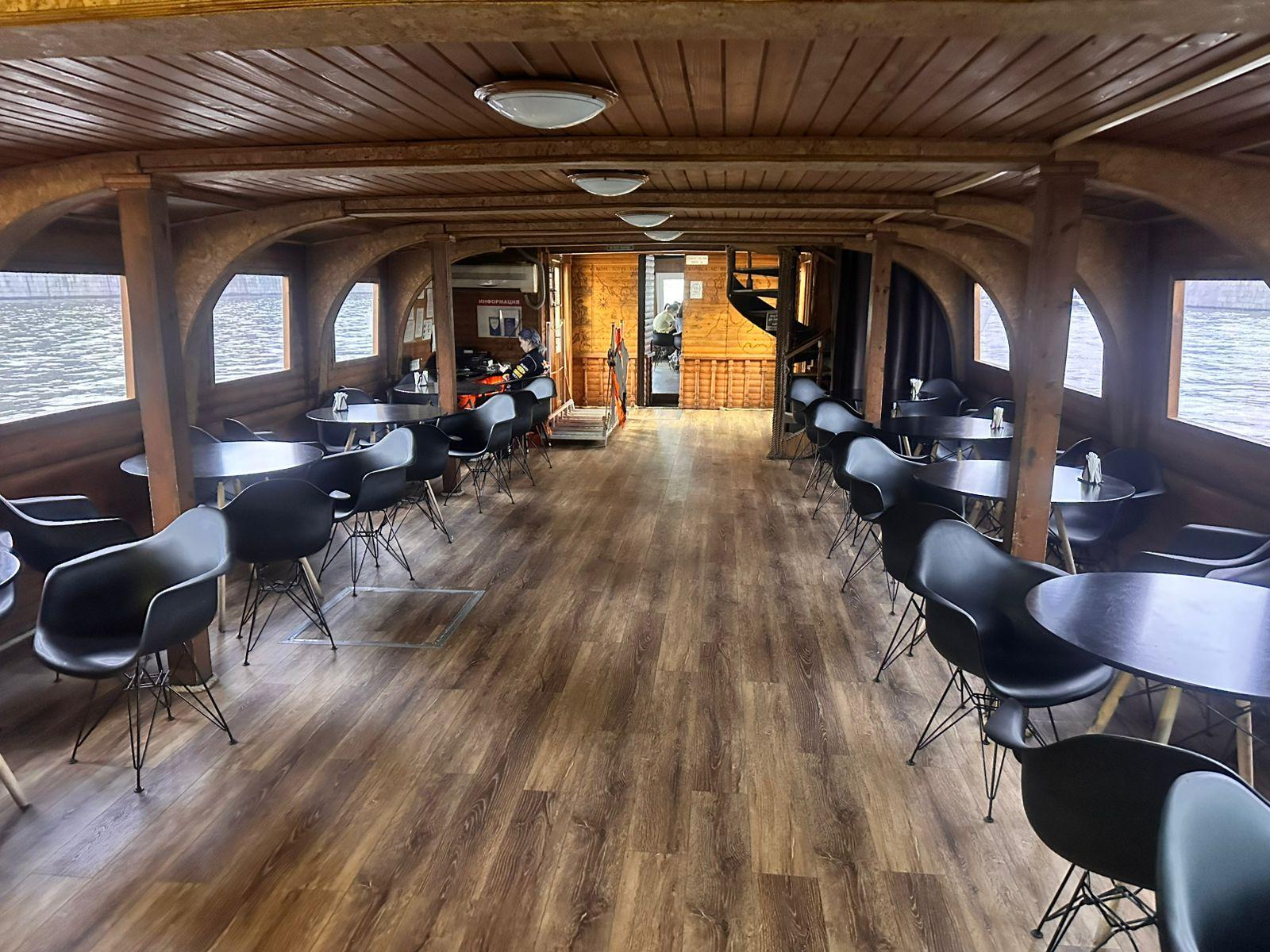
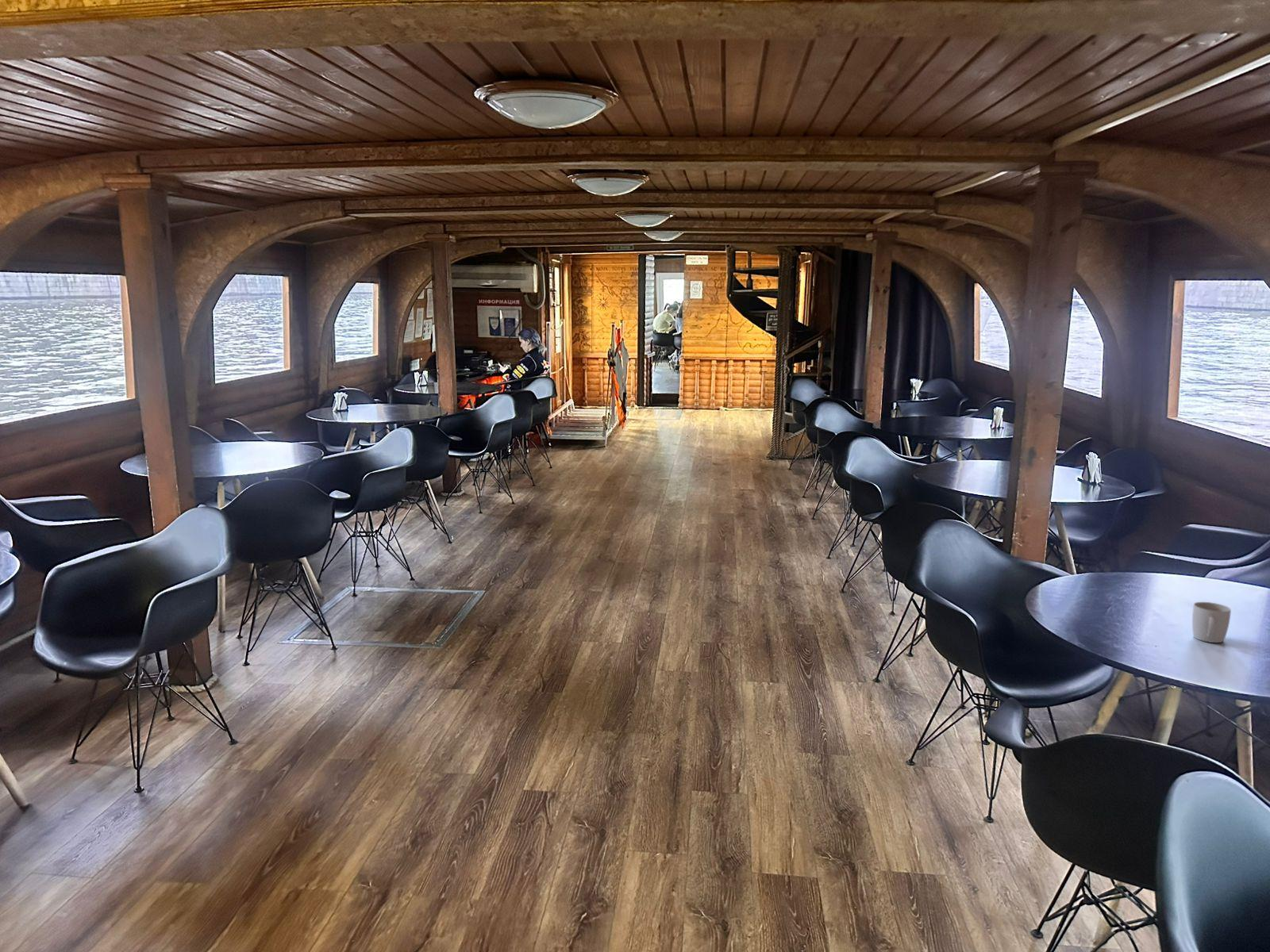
+ mug (1210, 624)
